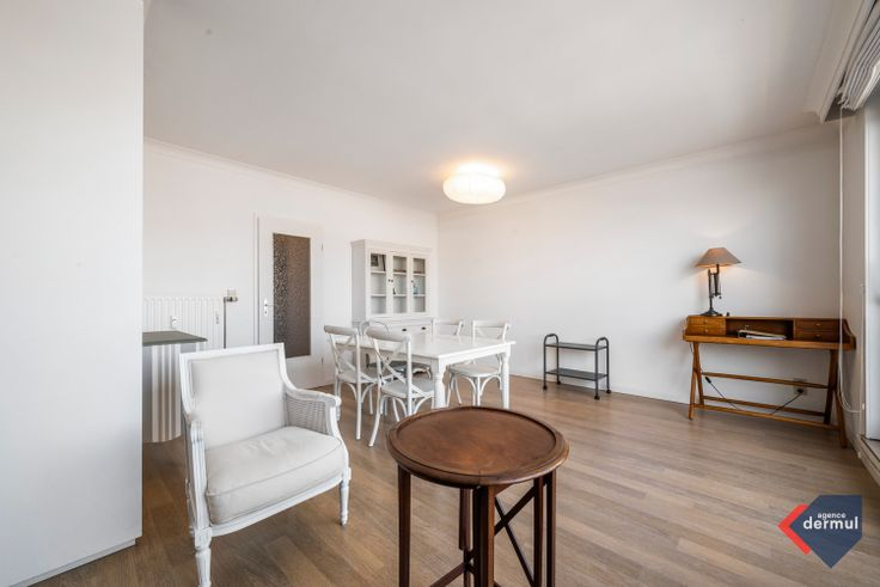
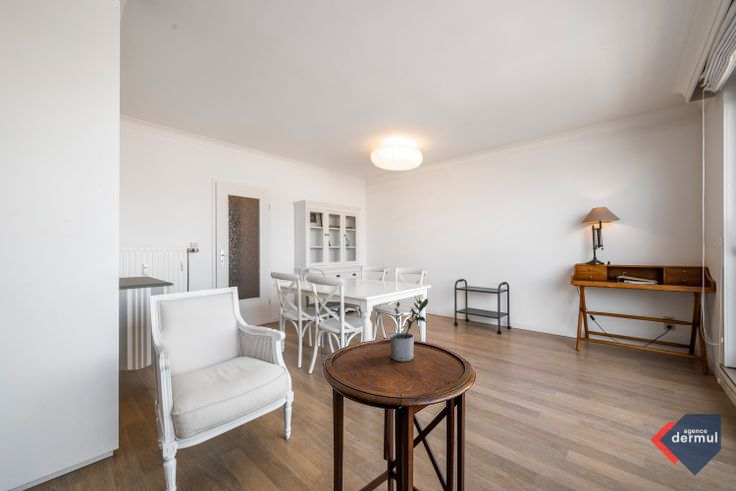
+ potted plant (408, 329)
